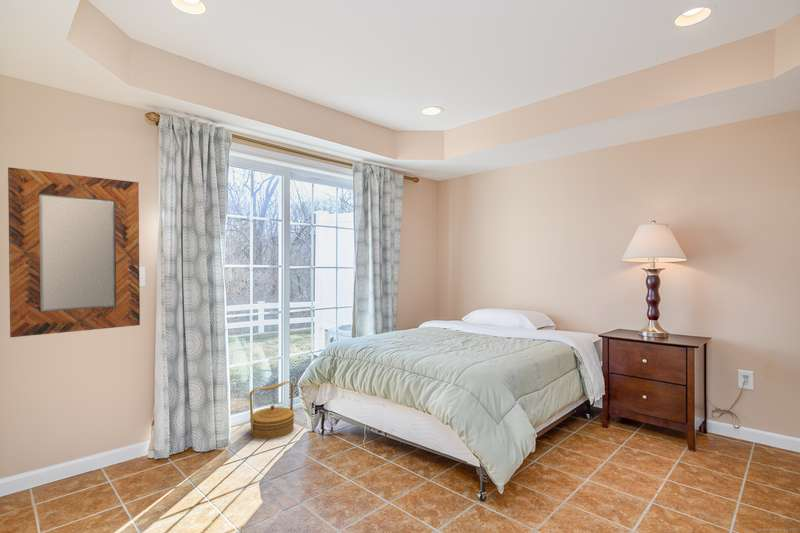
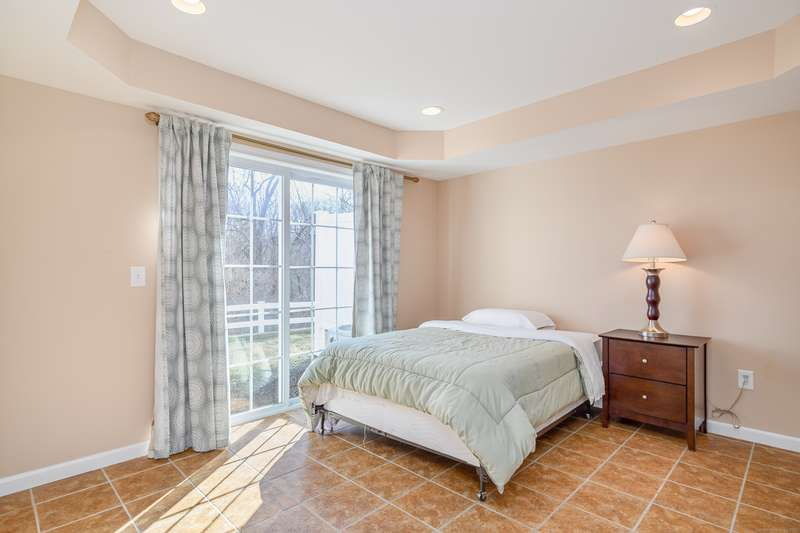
- basket (272, 407)
- home mirror (79, 253)
